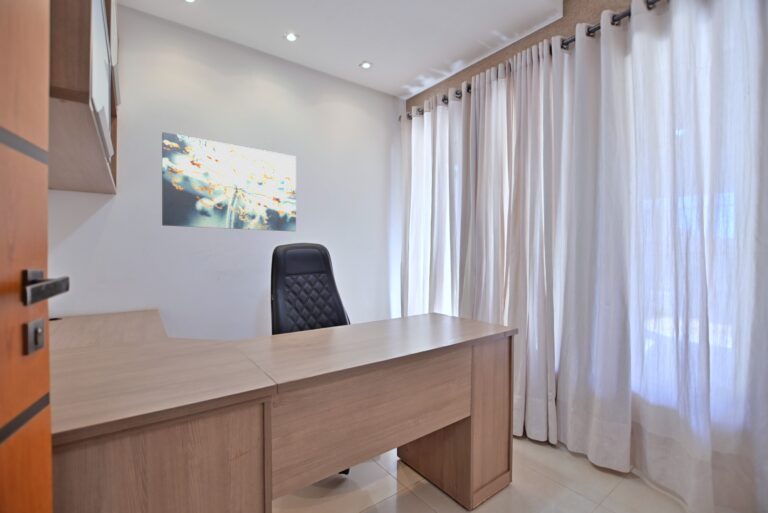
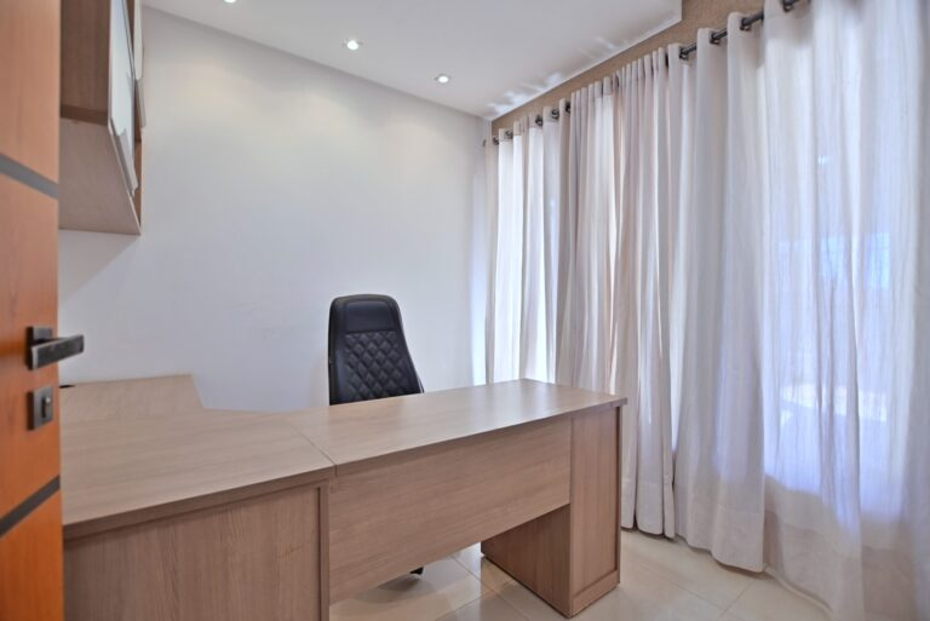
- wall art (235, 187)
